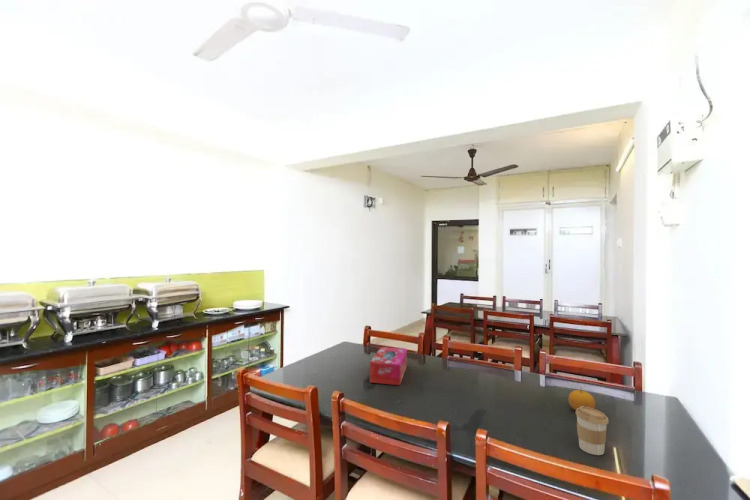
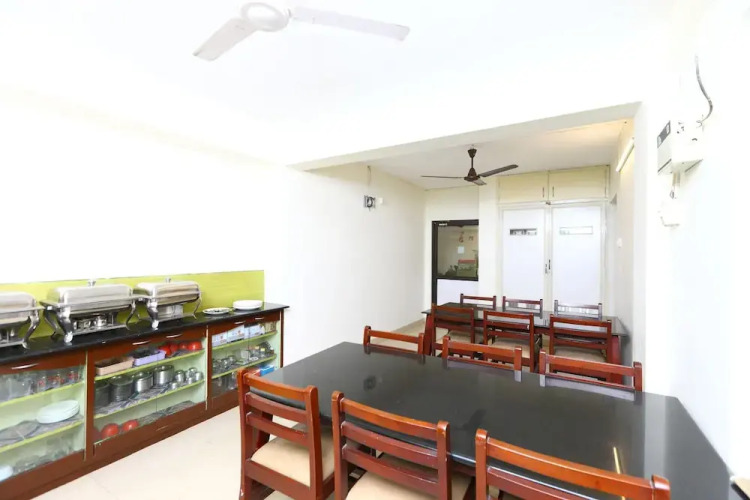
- fruit (581, 398)
- tissue box (389, 364)
- coffee cup (591, 429)
